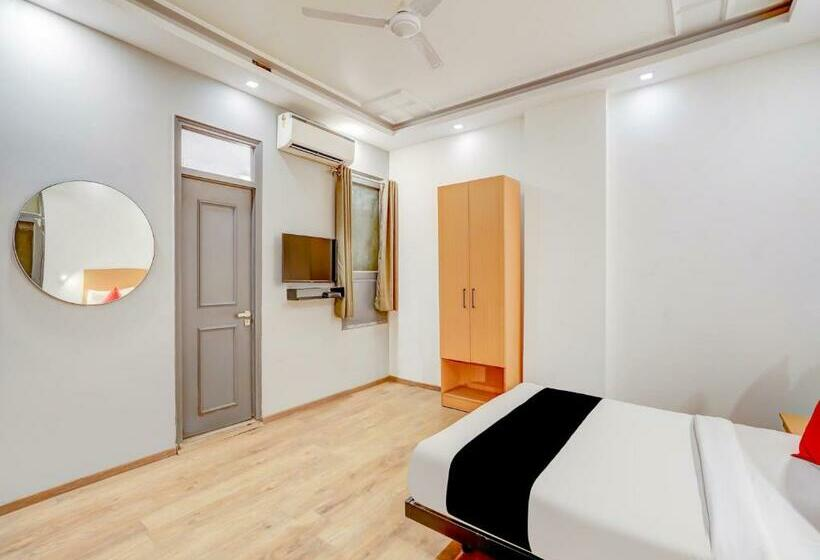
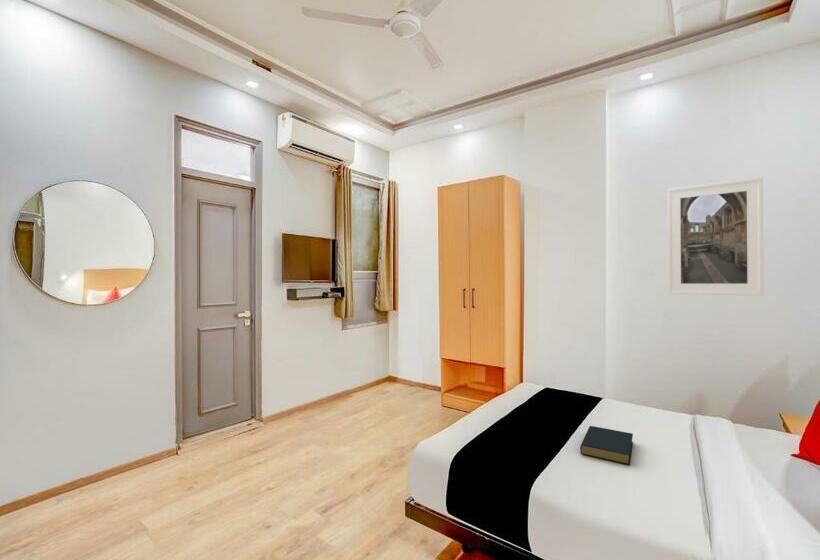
+ hardback book (607, 443)
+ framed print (712, 239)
